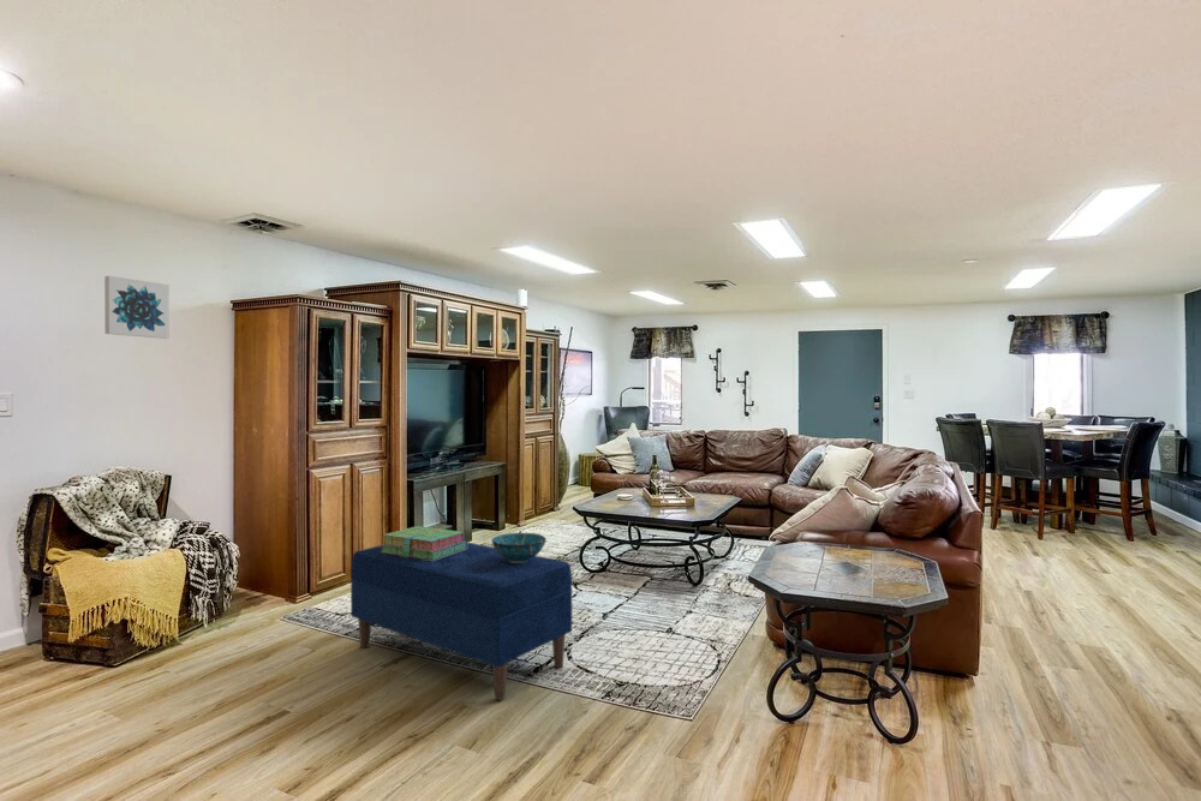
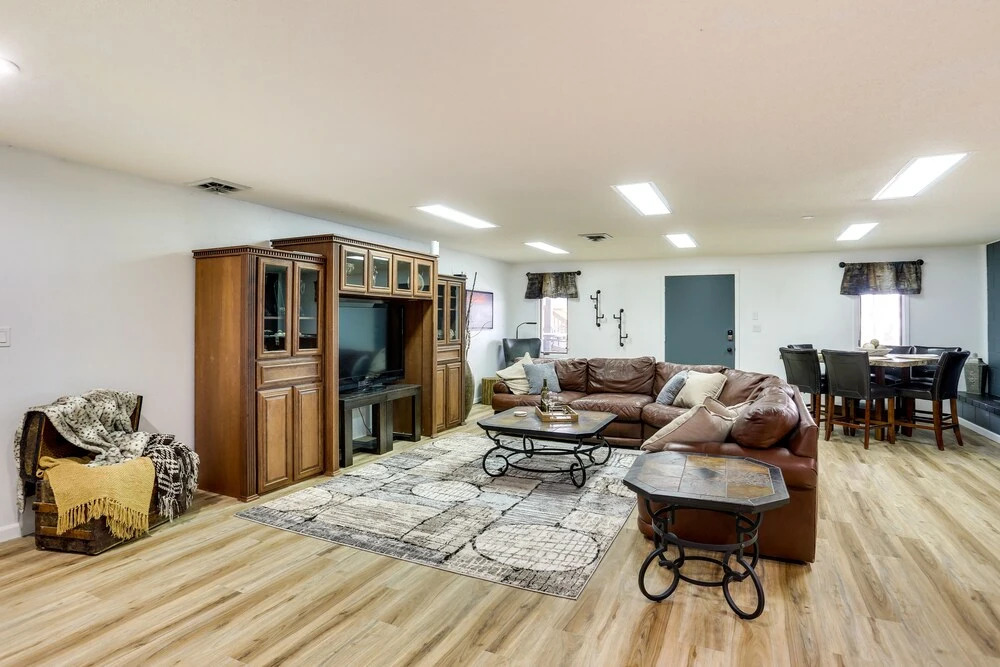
- bench (458, 605)
- stack of books (424, 540)
- wall art (138, 307)
- decorative bowl (519, 549)
